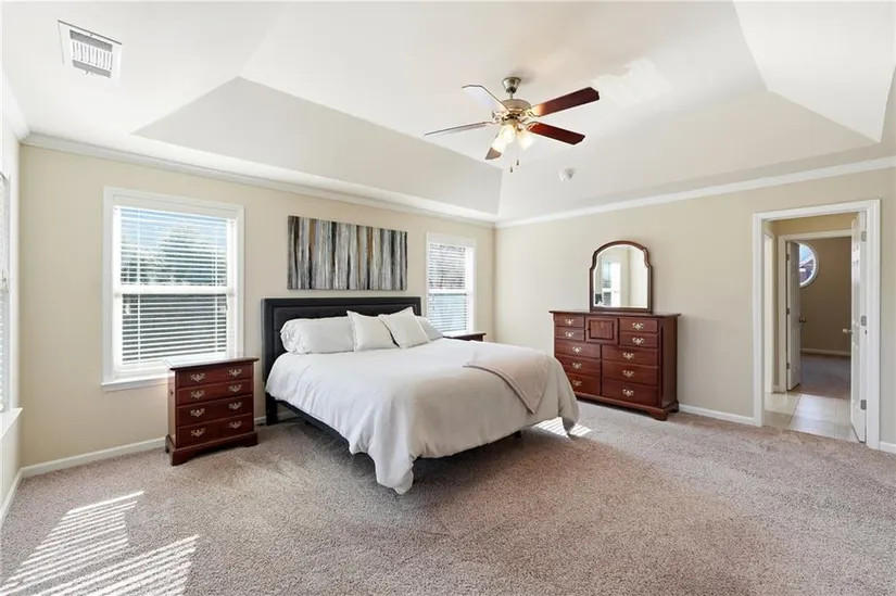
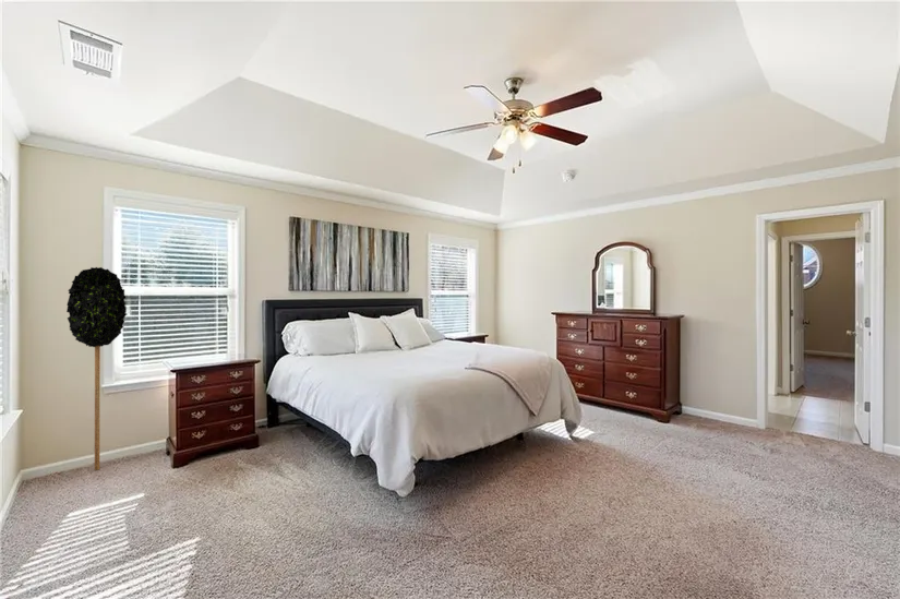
+ decorative plant (97, 368)
